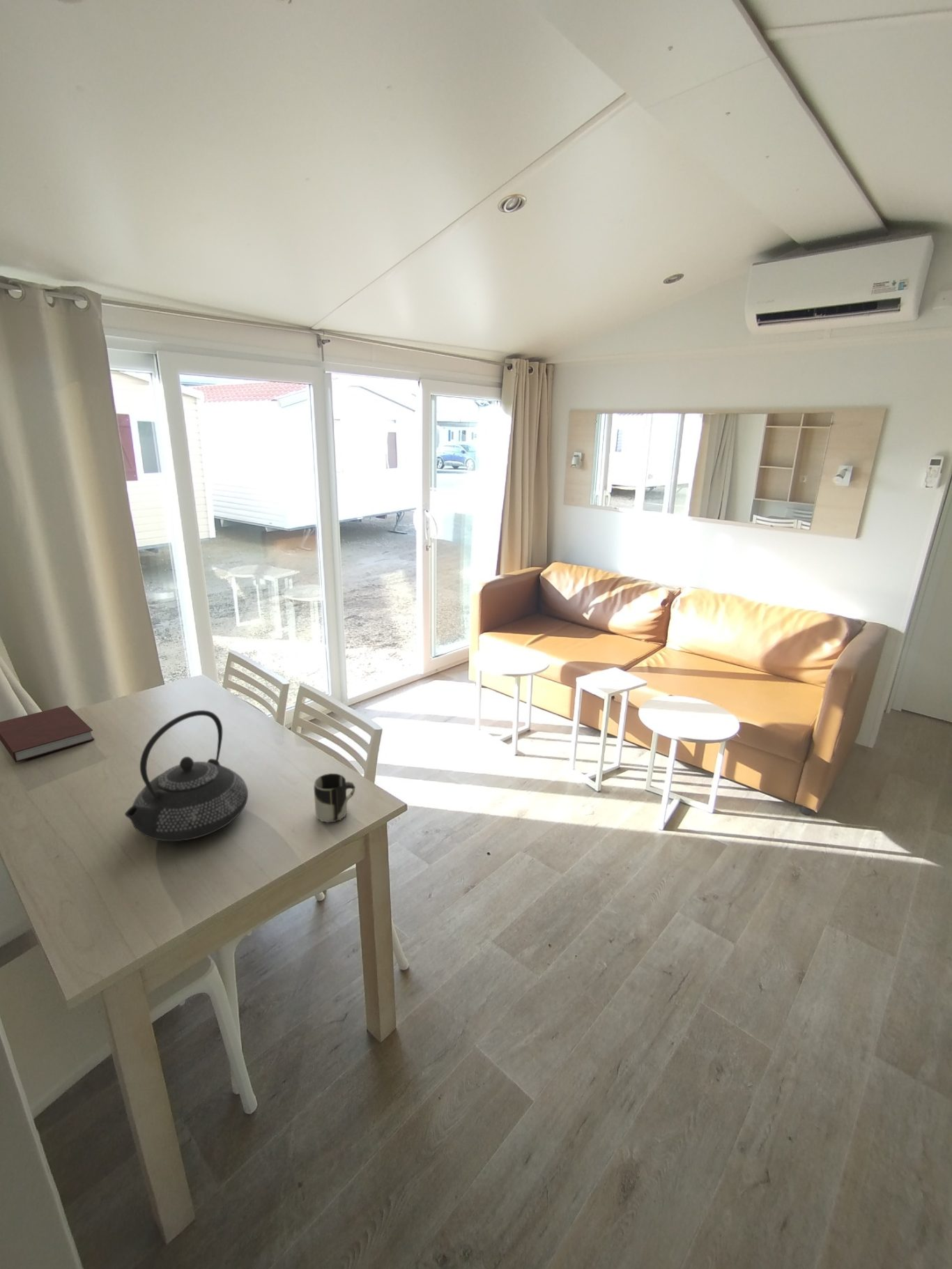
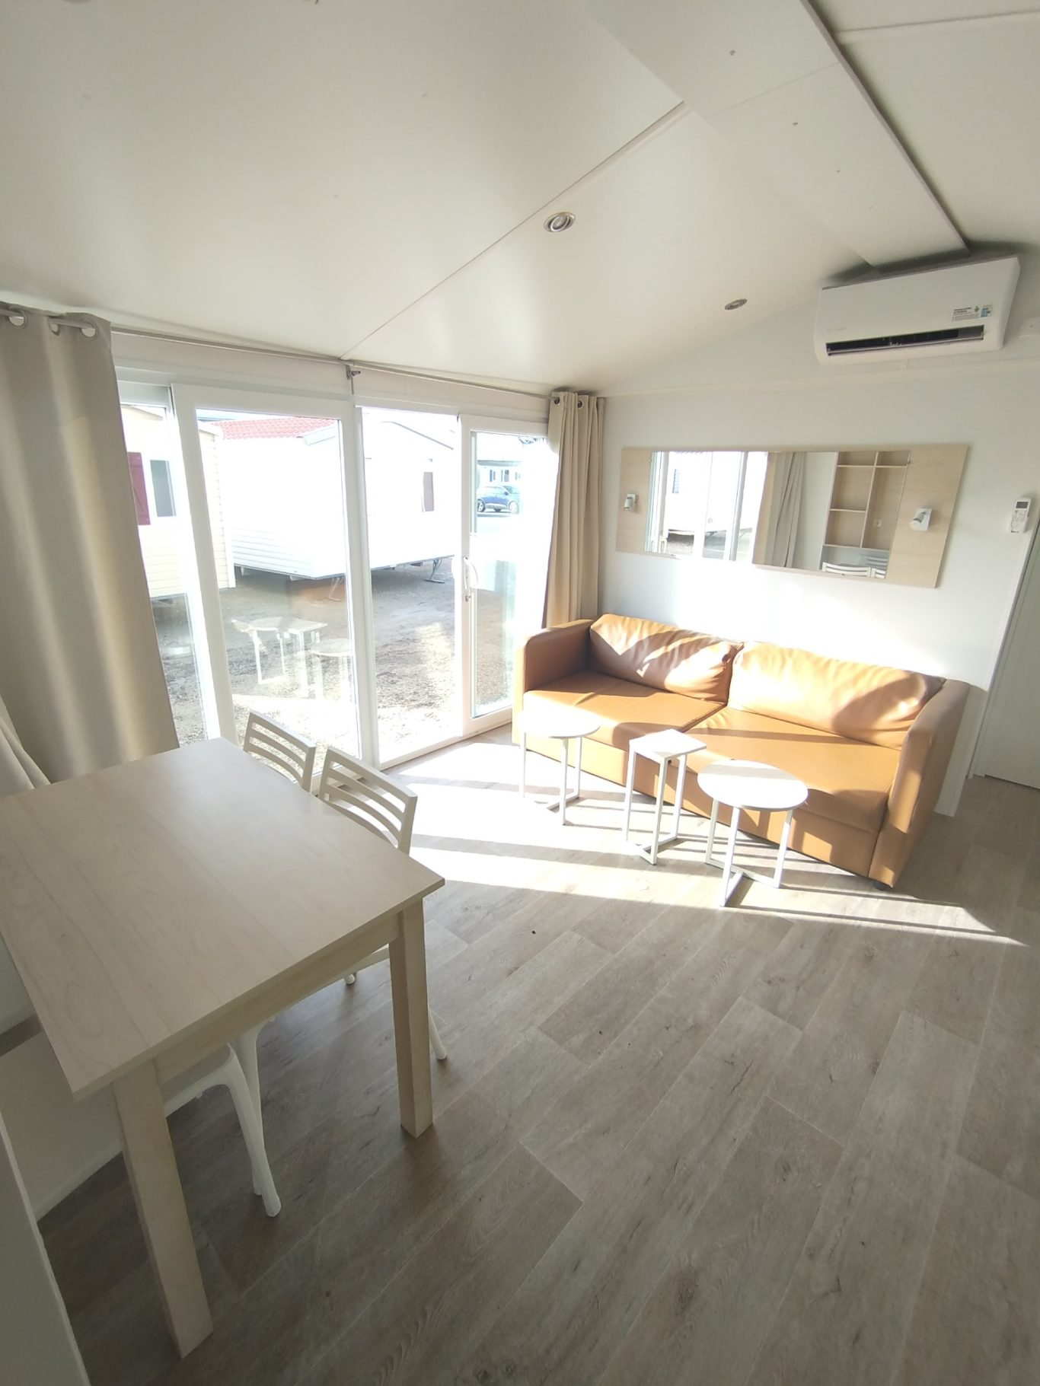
- cup (336, 796)
- teapot (181, 772)
- notebook (43, 731)
